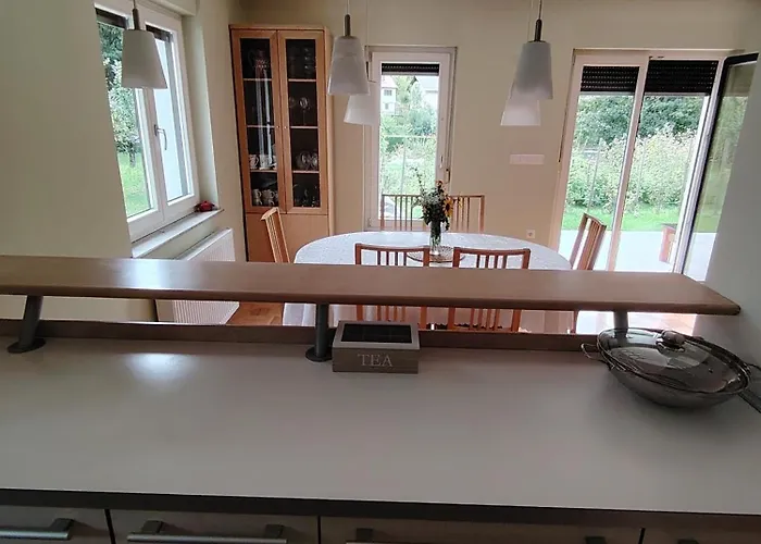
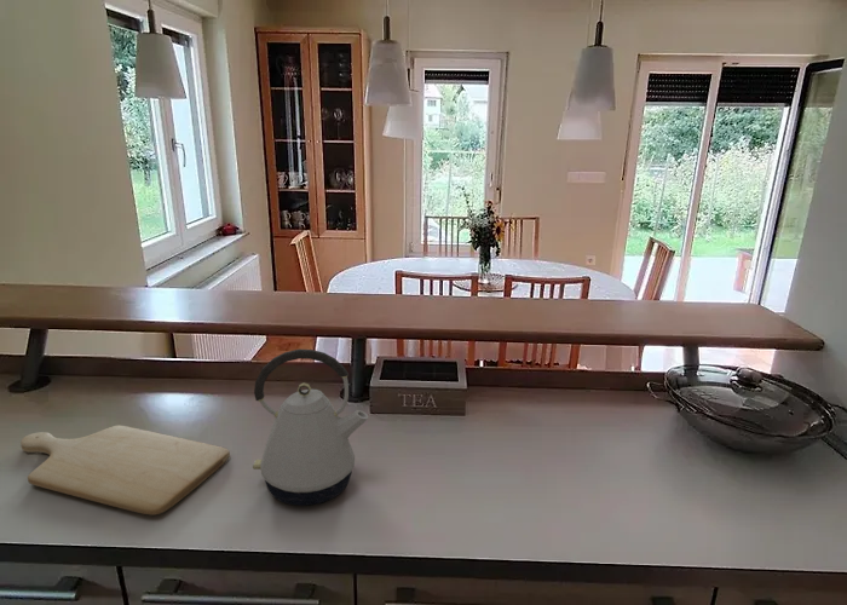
+ kettle (310, 419)
+ chopping board (108, 459)
